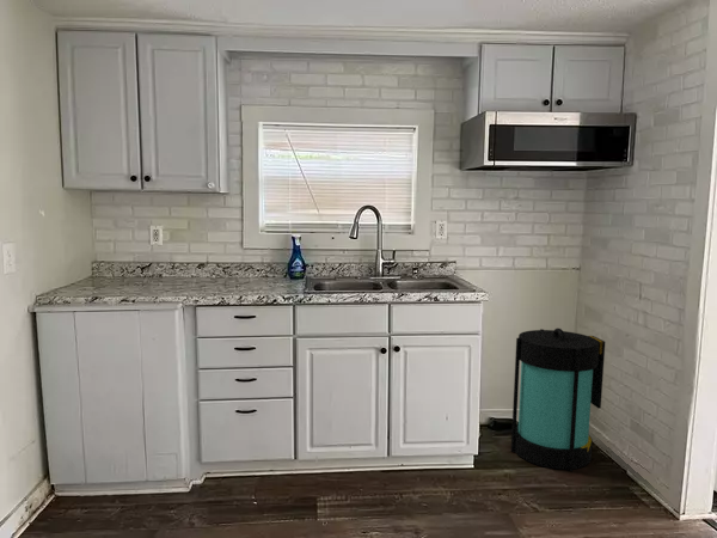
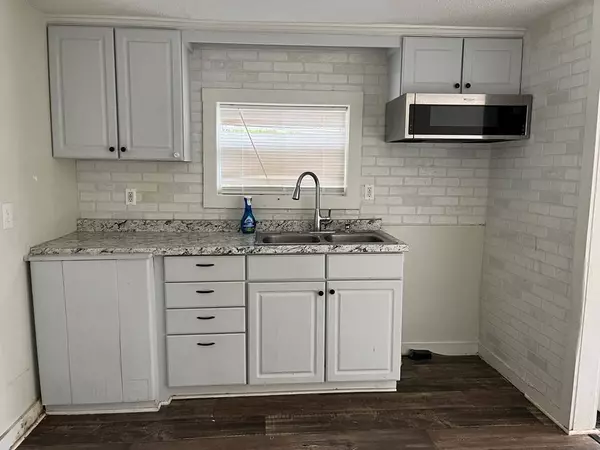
- lantern (554, 390)
